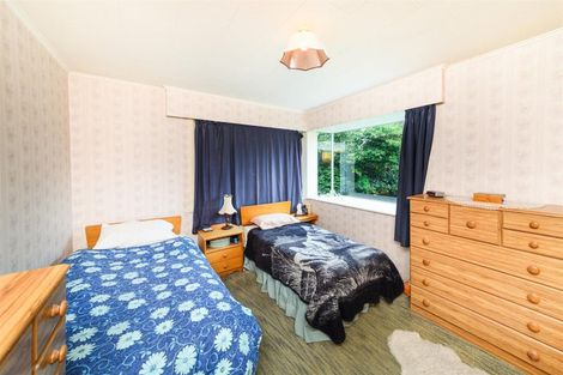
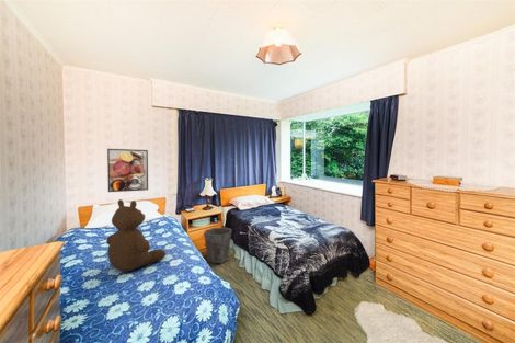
+ bear (137, 231)
+ waste bin (218, 244)
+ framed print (128, 170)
